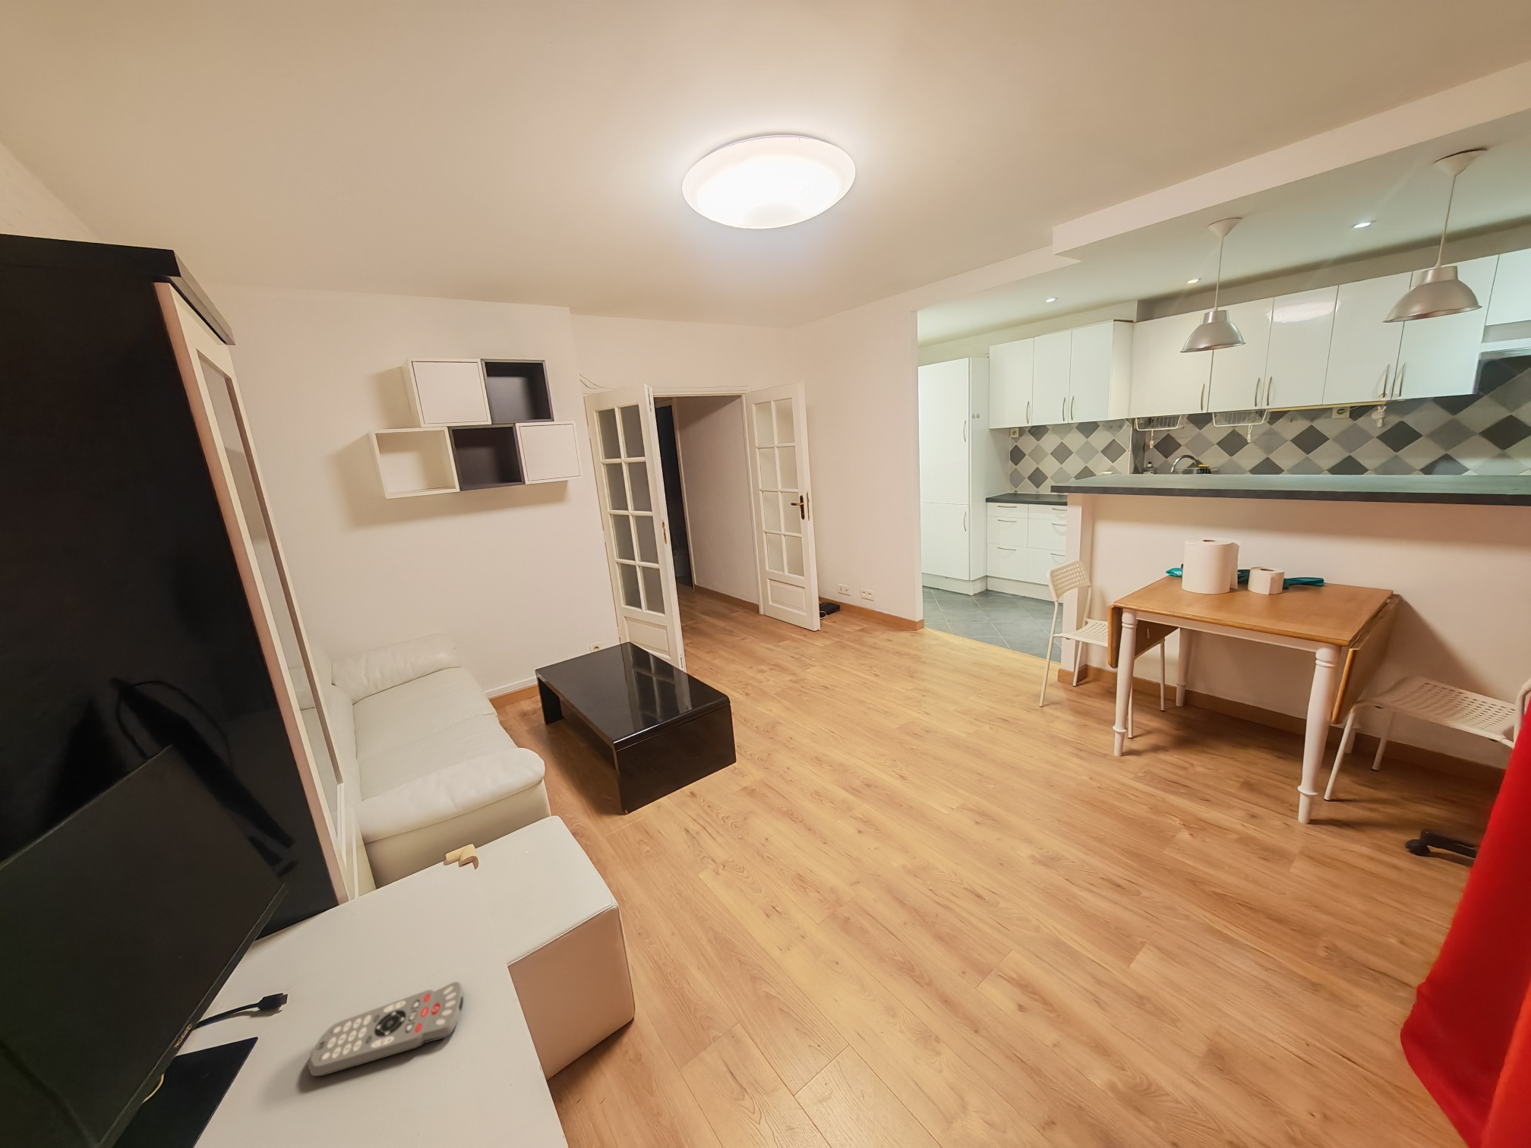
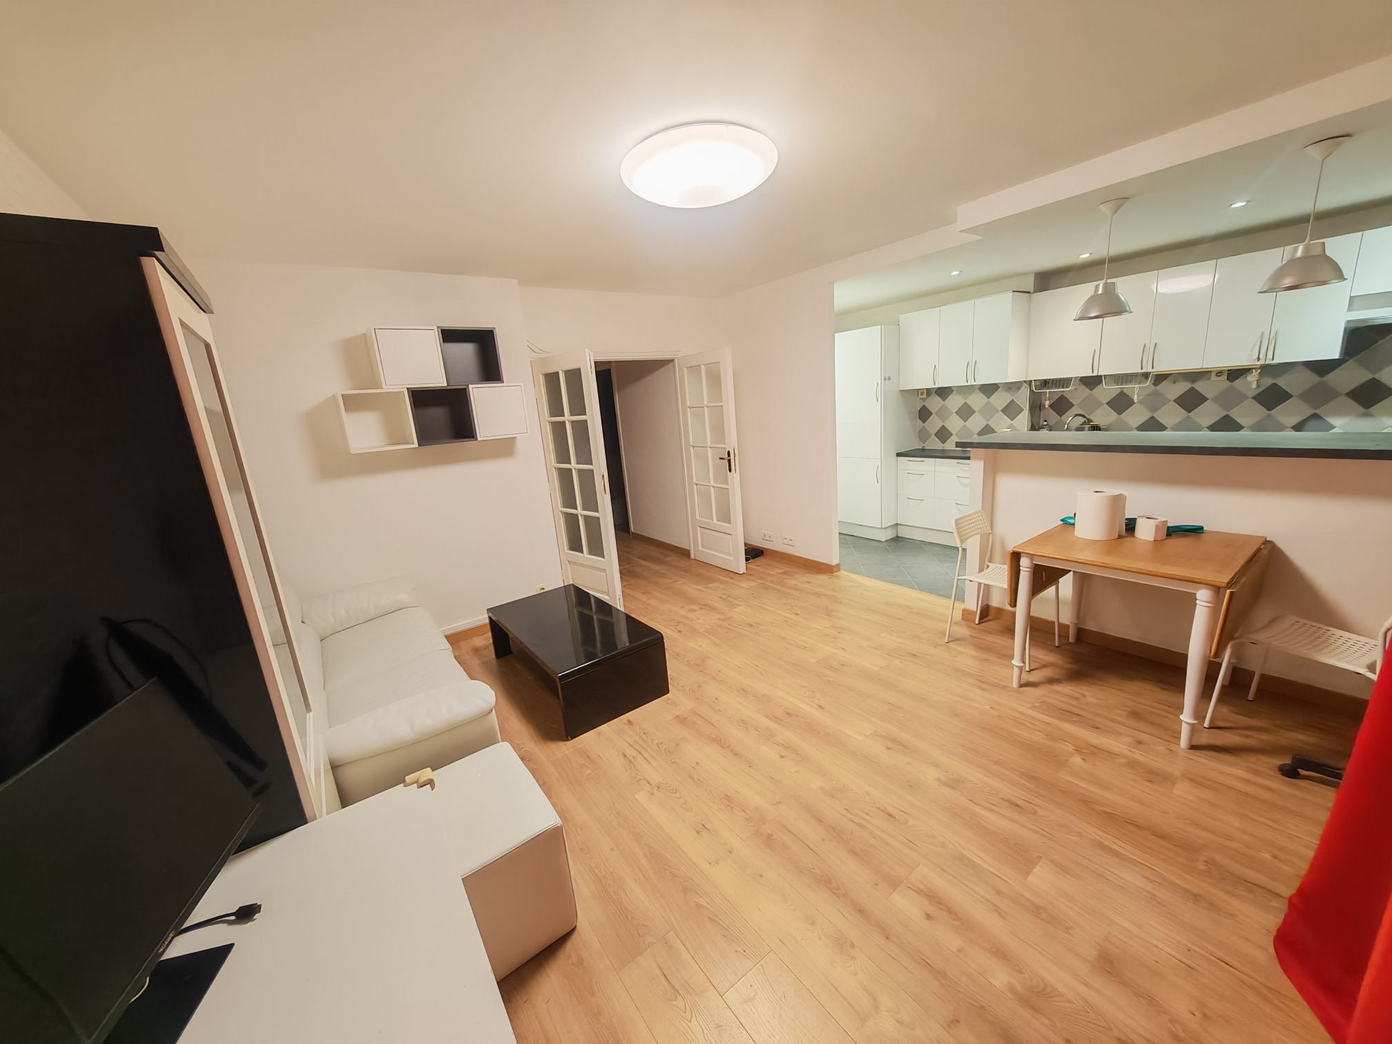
- remote control (389, 1029)
